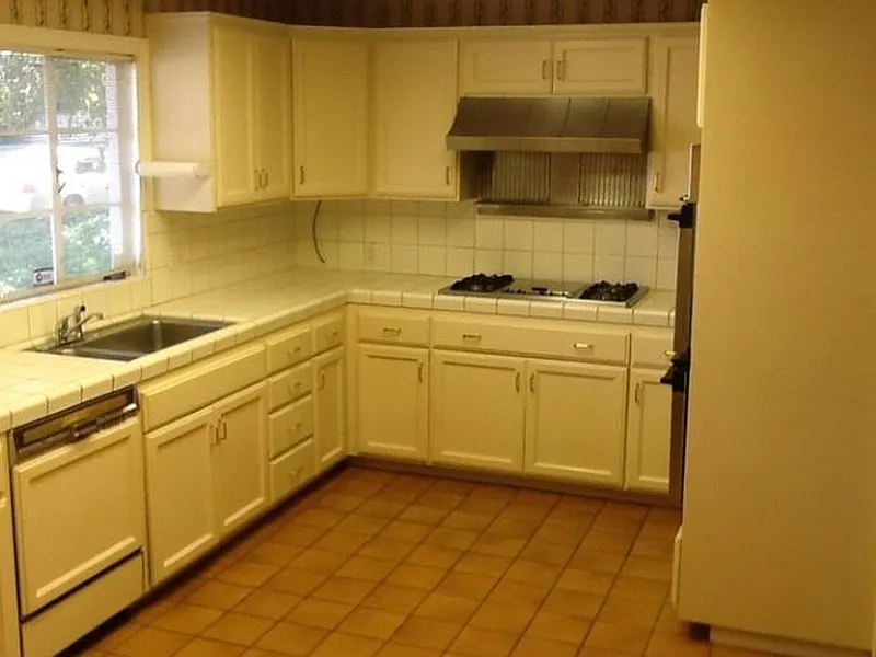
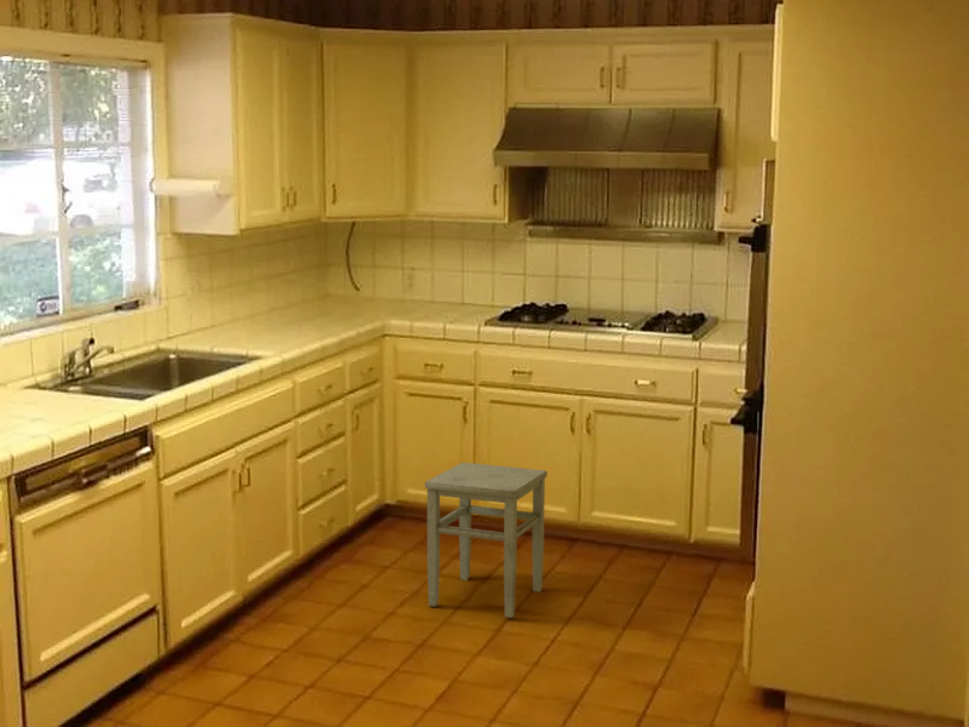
+ stool (486, 537)
